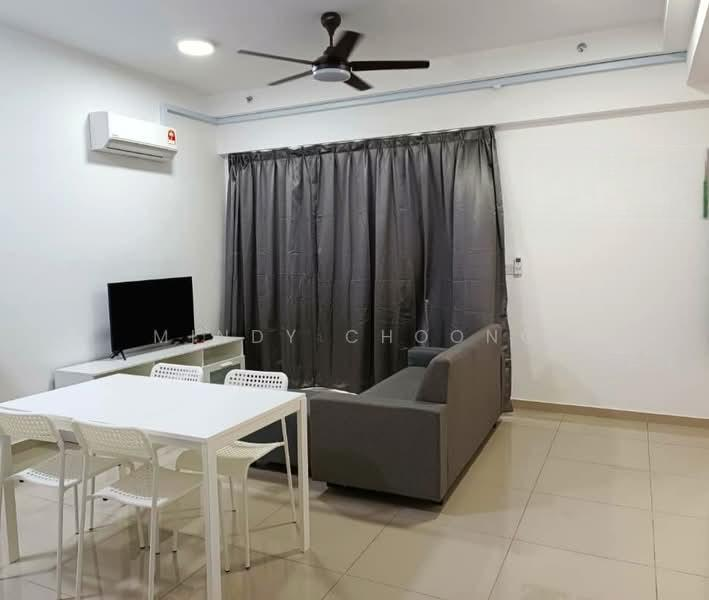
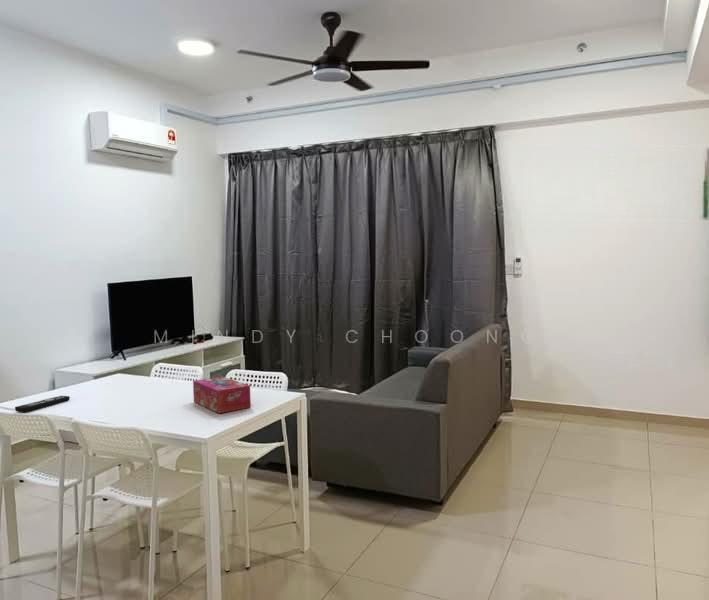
+ tissue box (221, 393)
+ remote control (43, 403)
